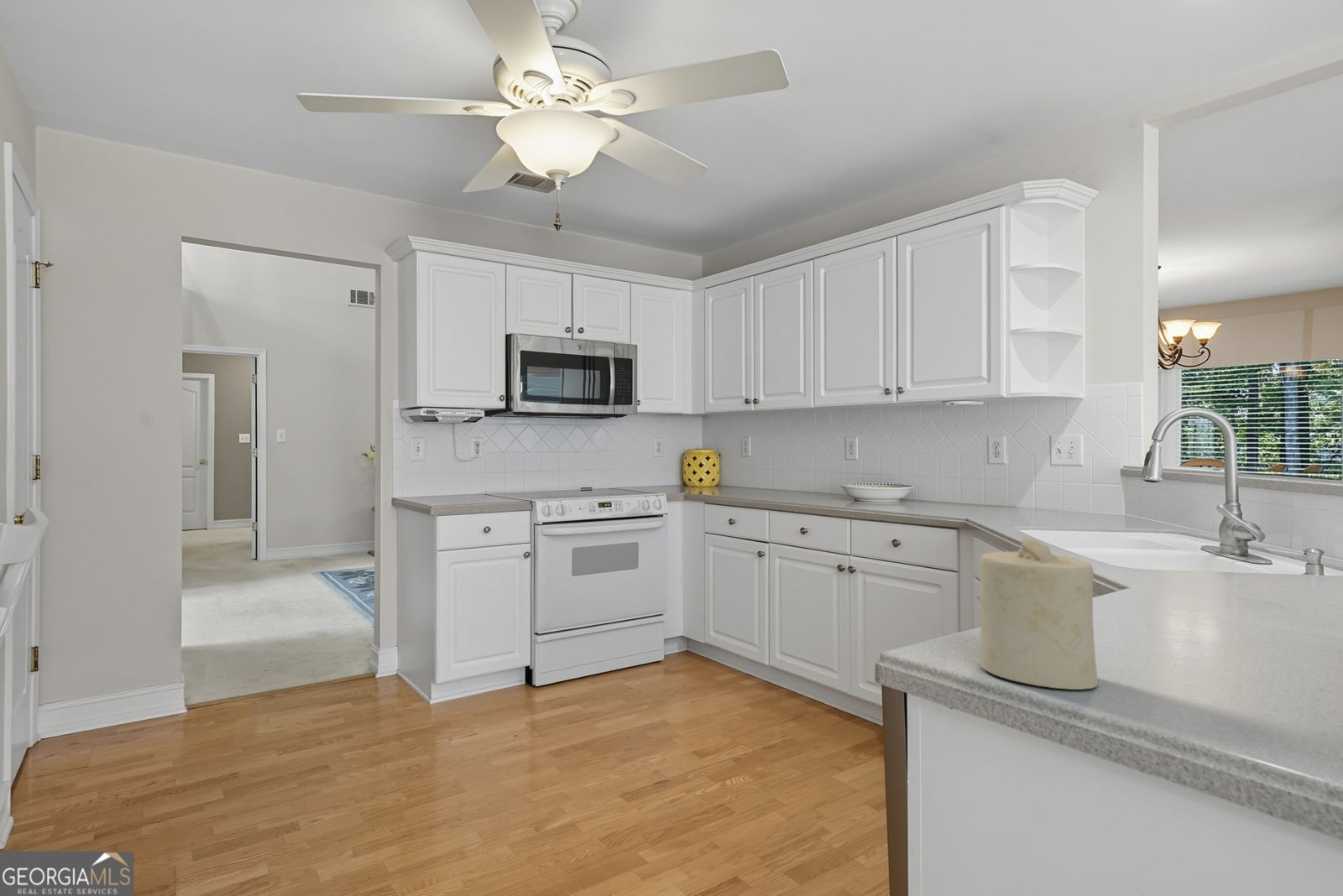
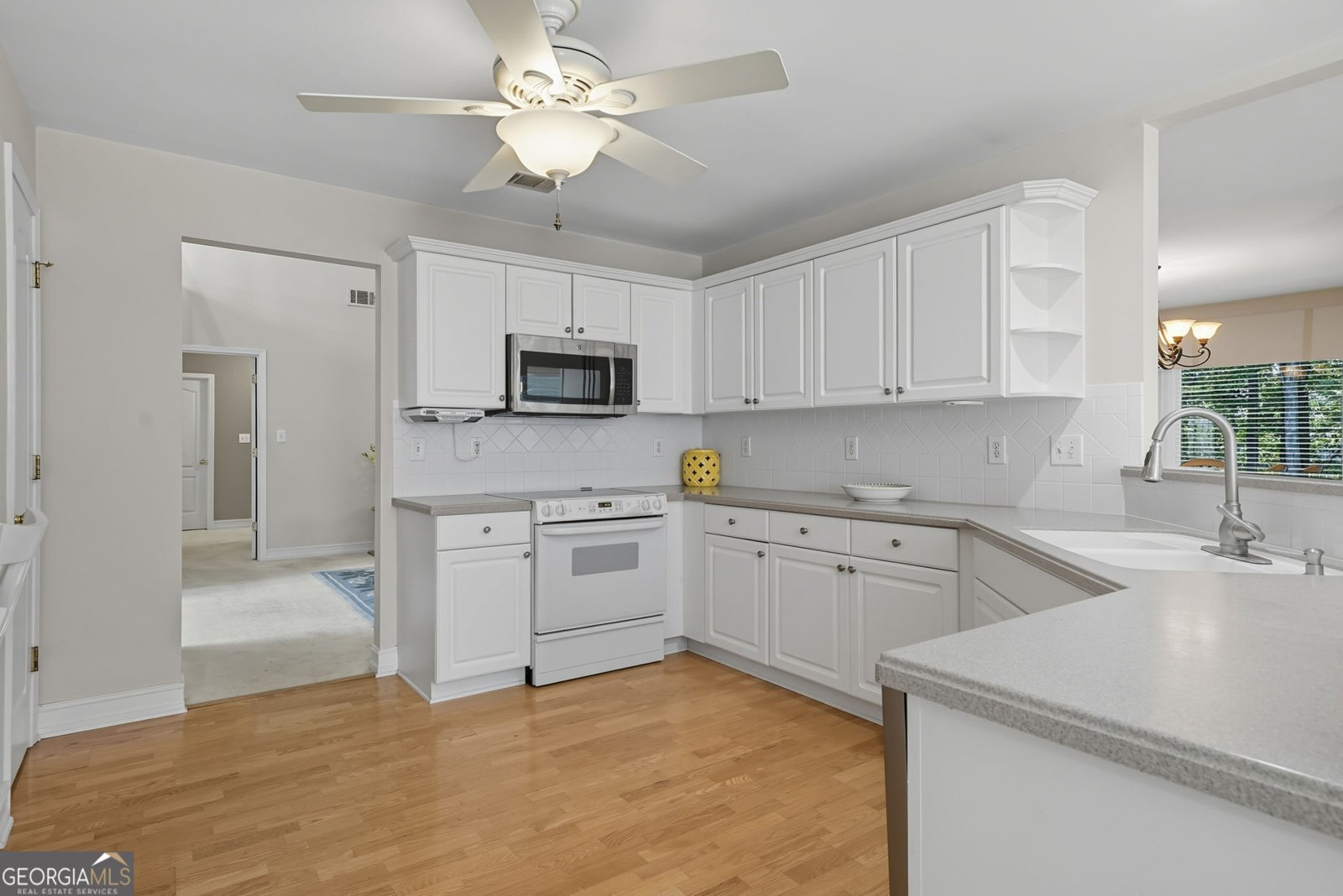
- candle (1037, 605)
